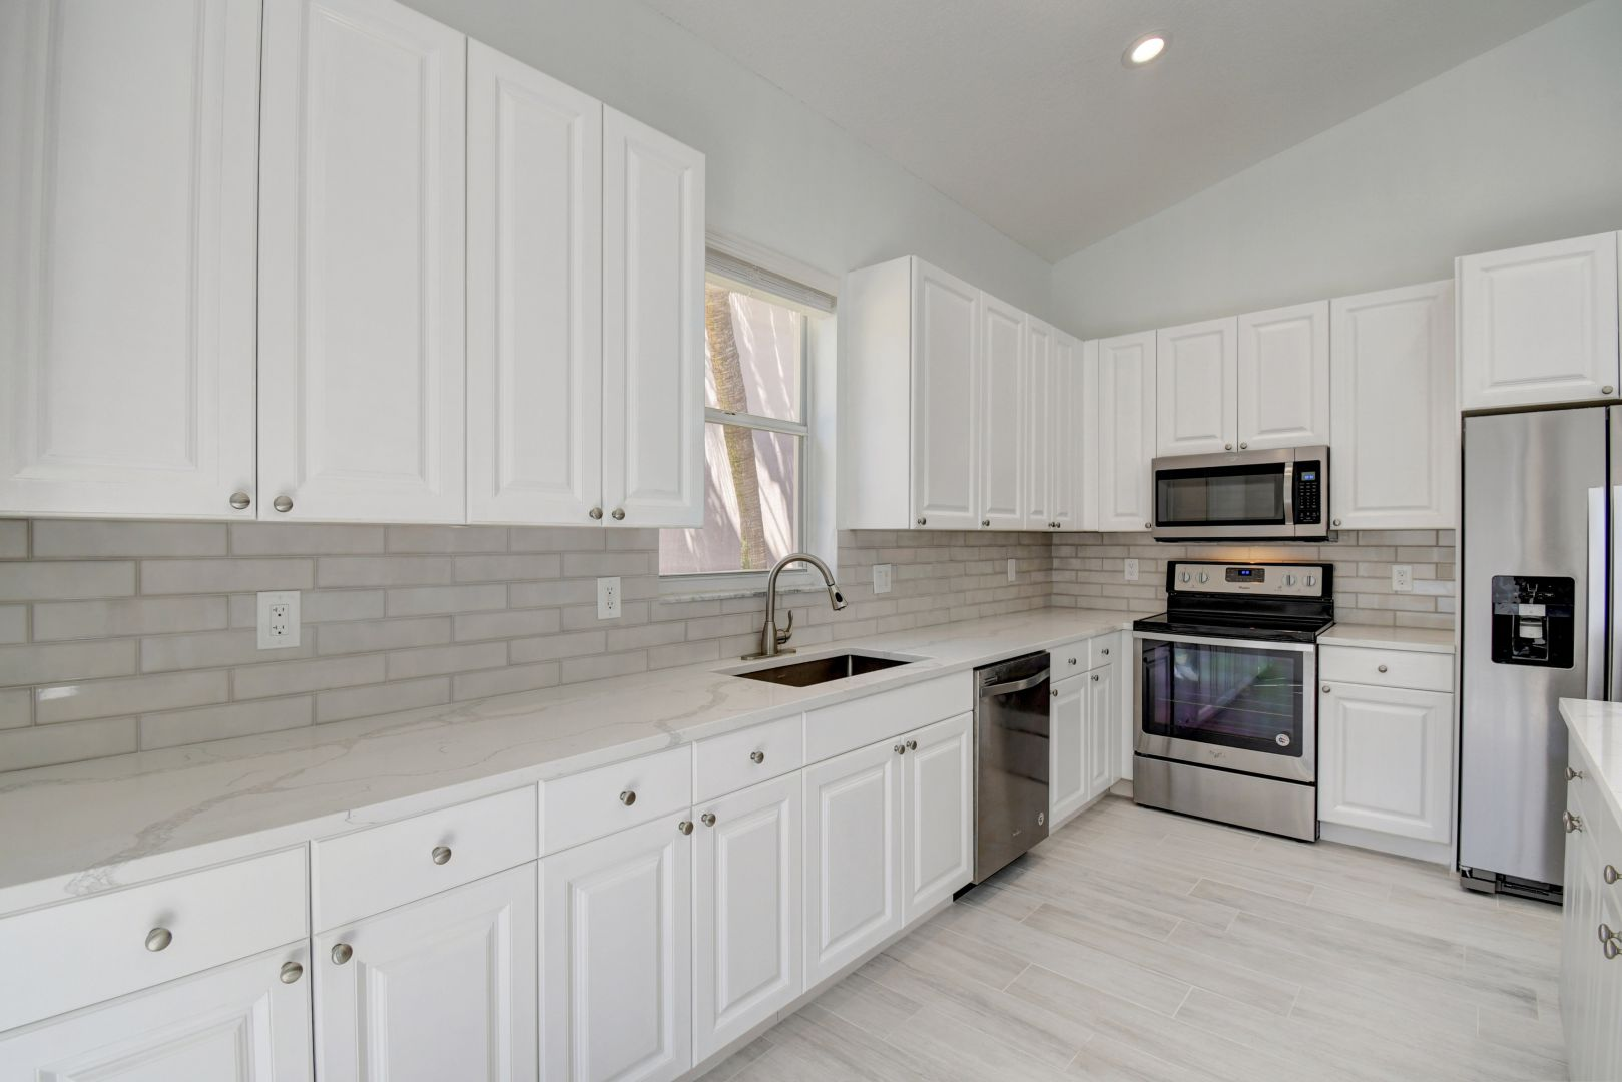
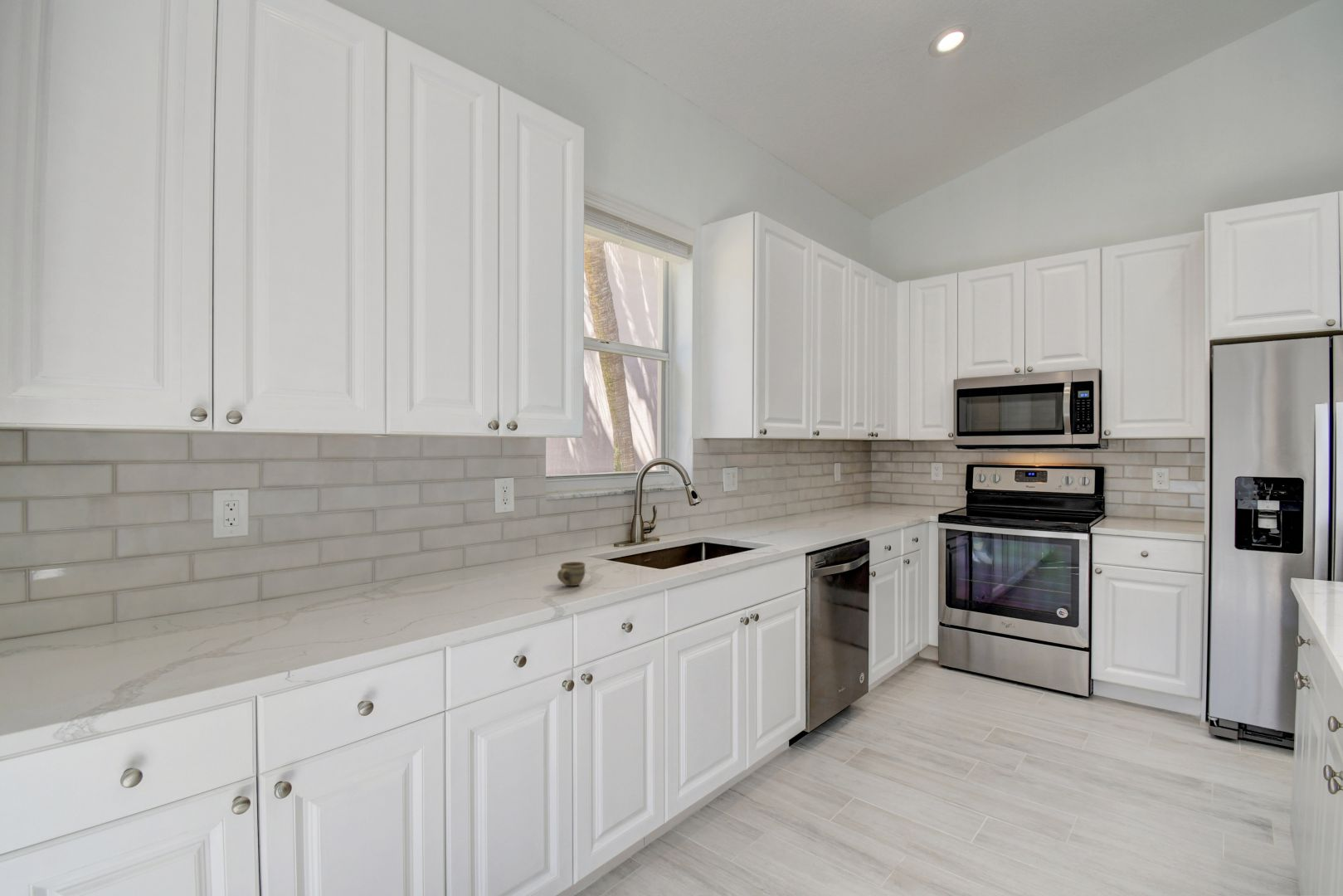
+ cup (569, 575)
